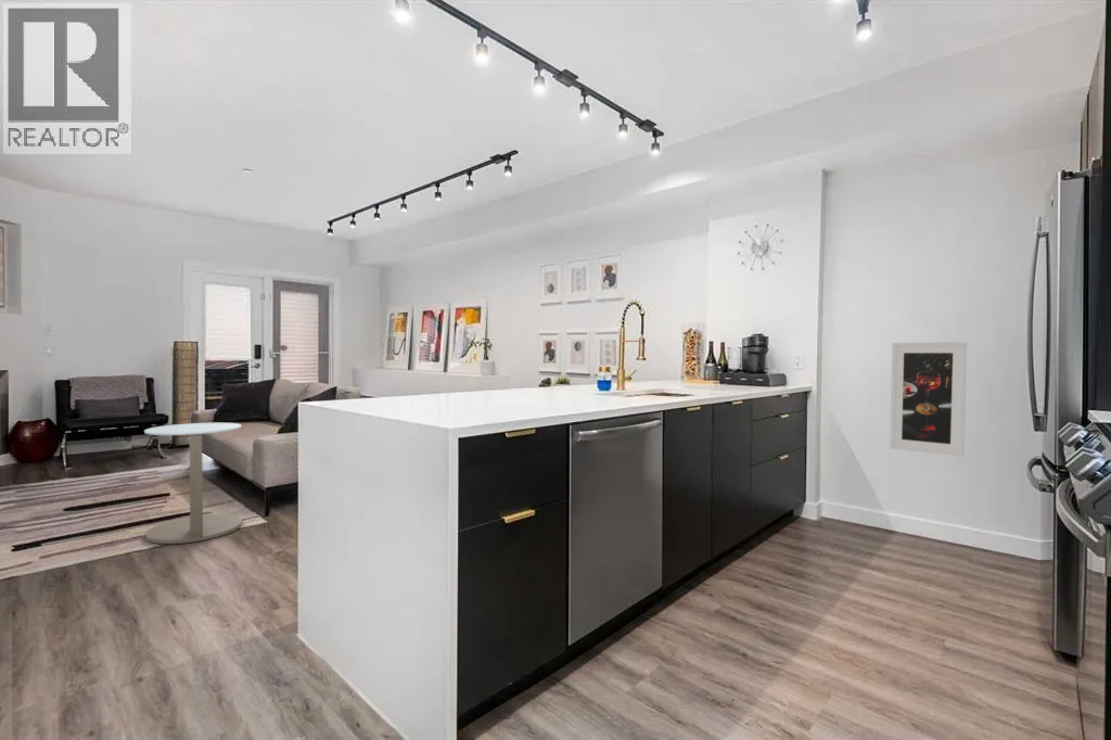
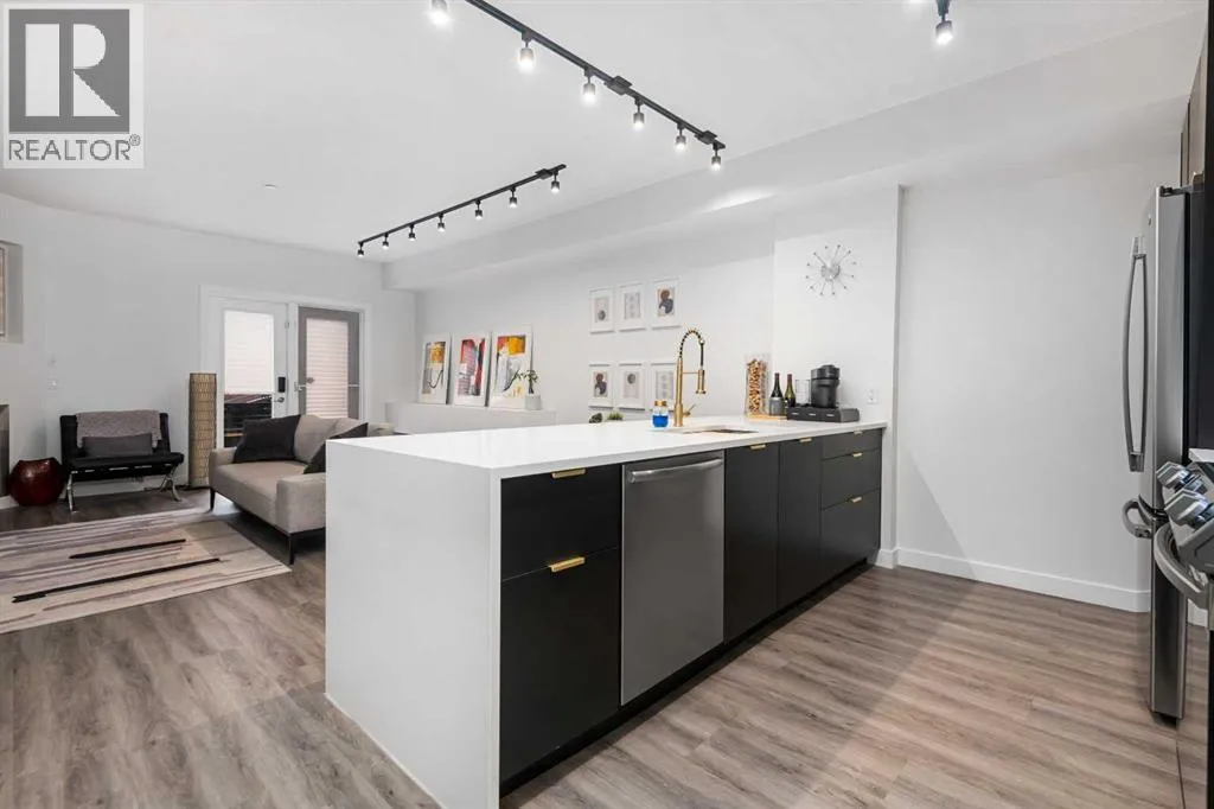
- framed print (927, 397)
- side table (195, 480)
